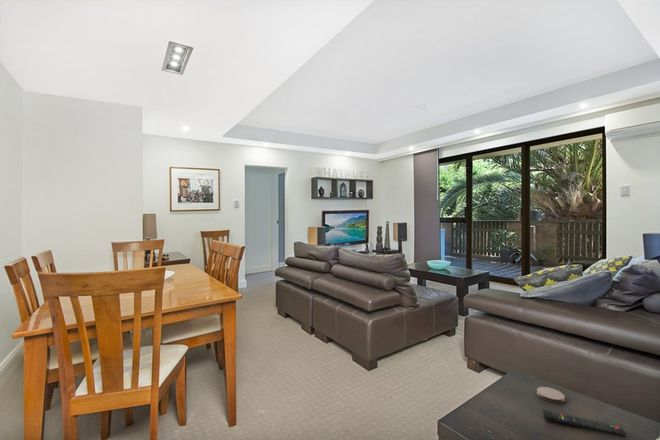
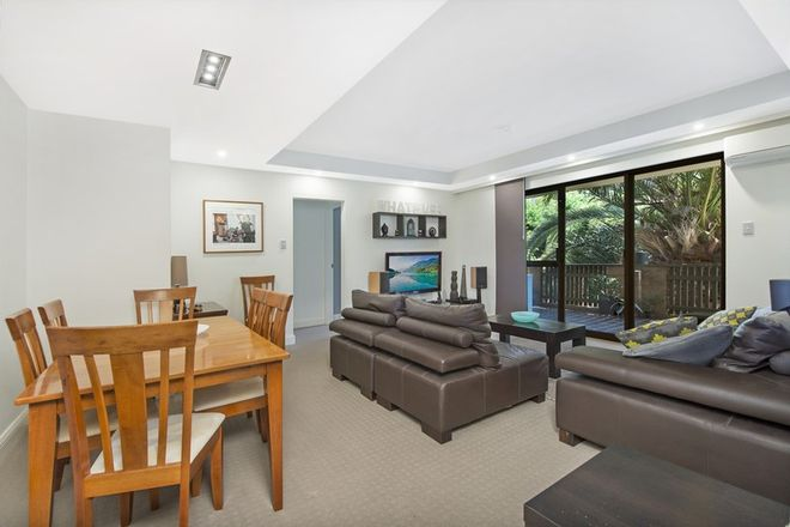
- coaster (550, 394)
- remote control (582, 423)
